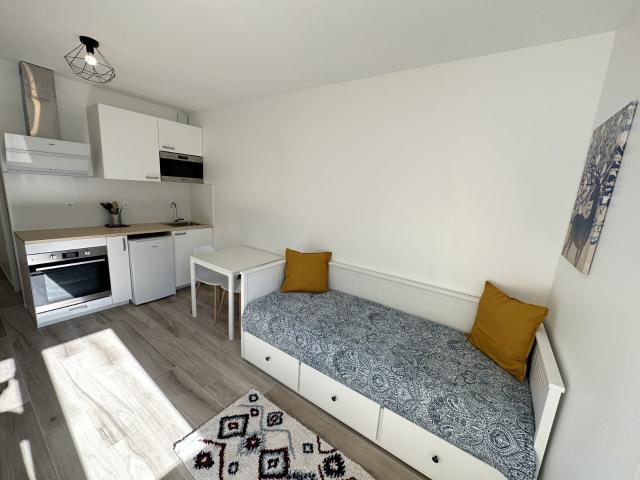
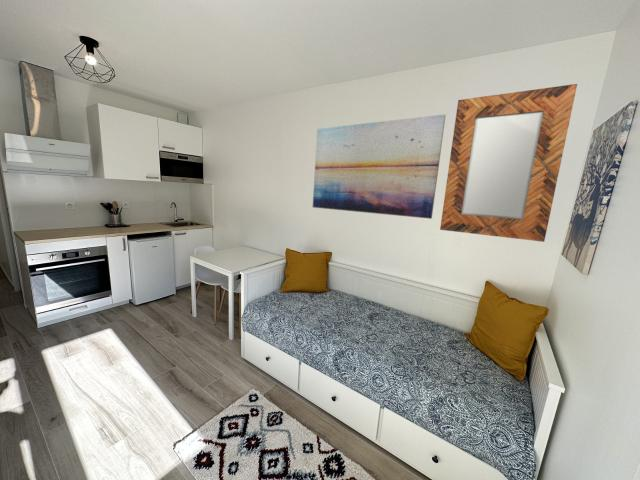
+ home mirror (498, 167)
+ wall art (368, 168)
